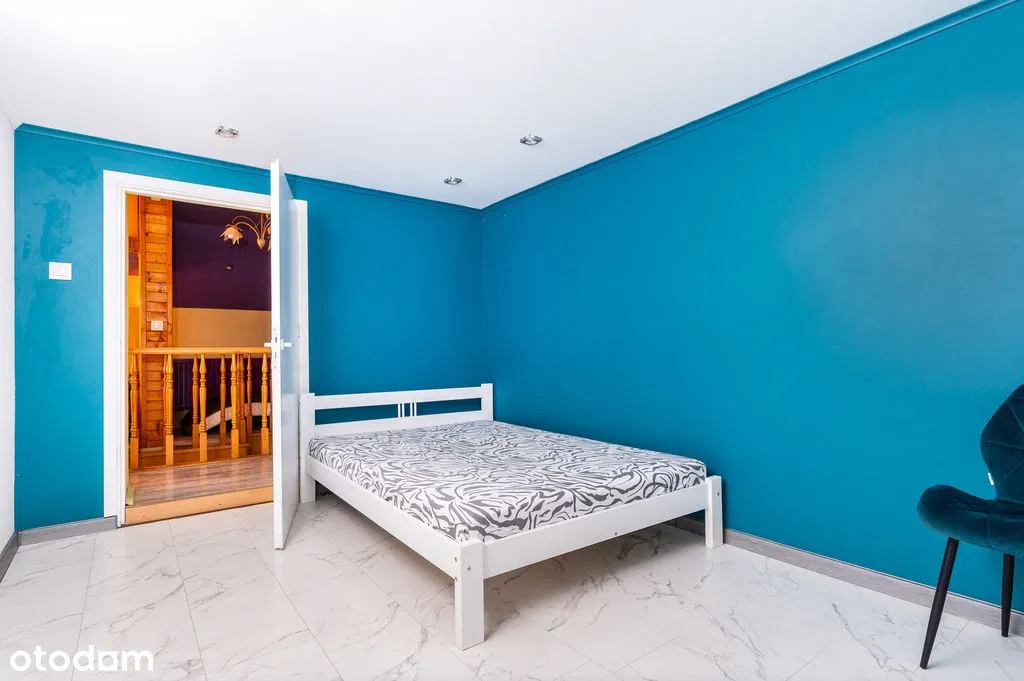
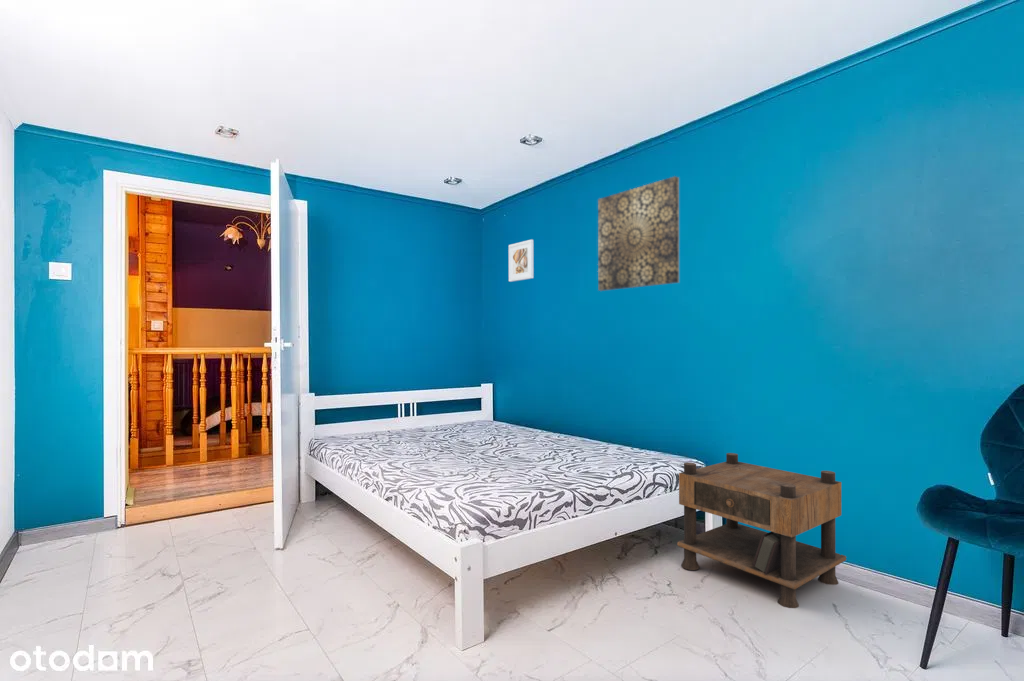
+ wall art (635, 237)
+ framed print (520, 261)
+ nightstand (757, 520)
